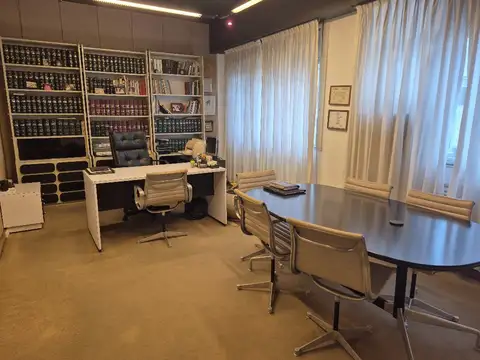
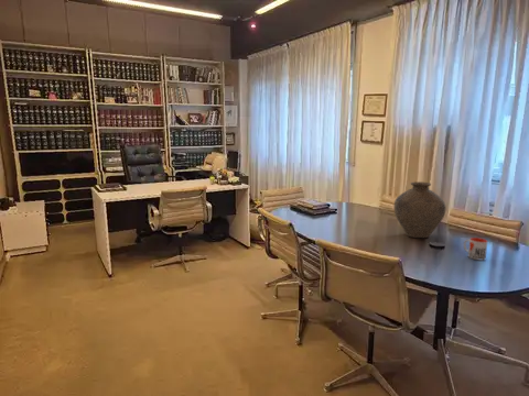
+ mug (474, 248)
+ vase (419, 209)
